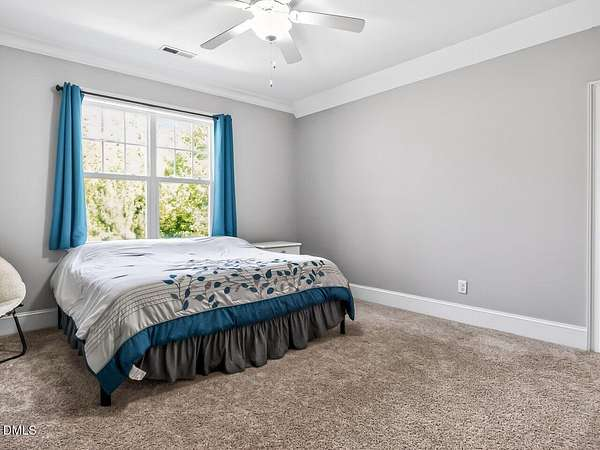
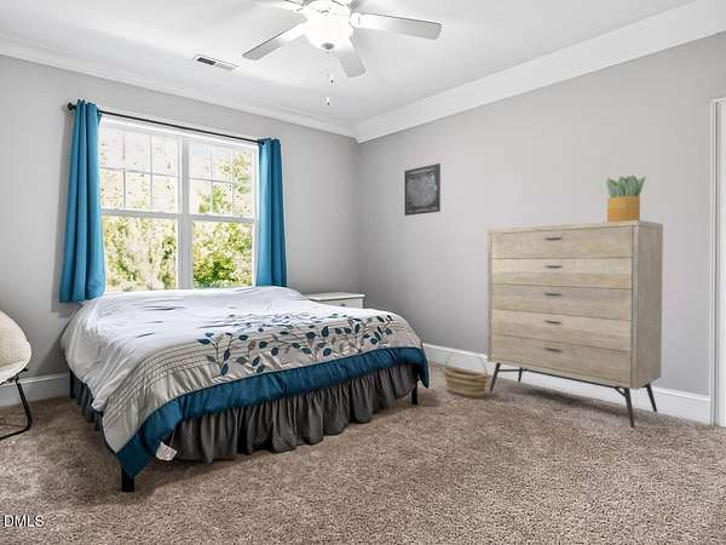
+ potted plant (626, 200)
+ wall art (421, 190)
+ basket (465, 371)
+ dresser (567, 314)
